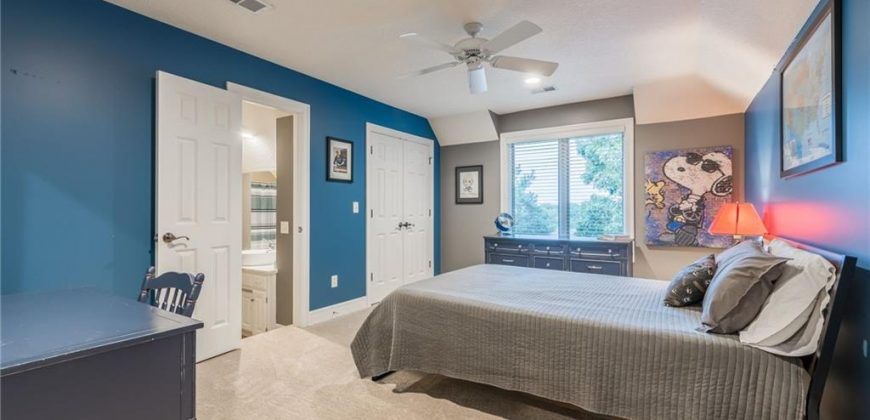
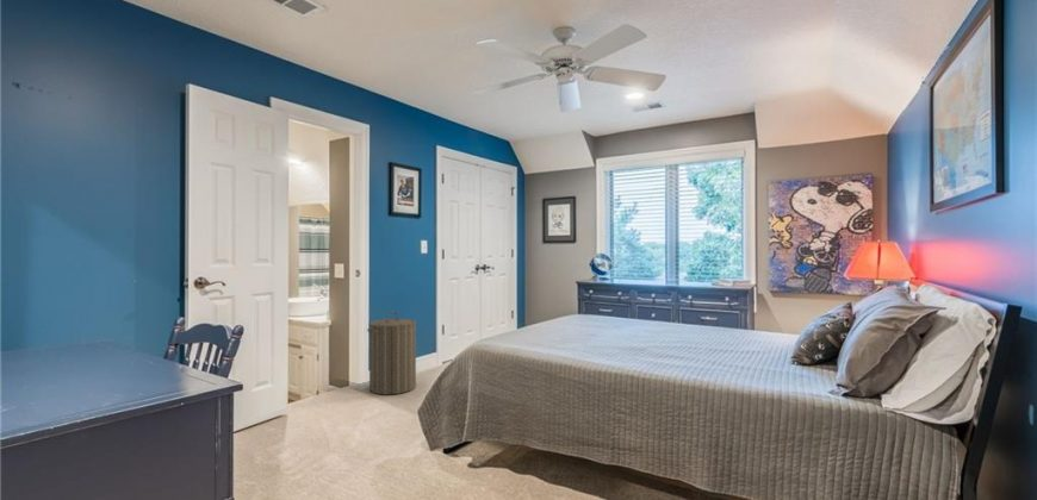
+ laundry hamper (392, 349)
